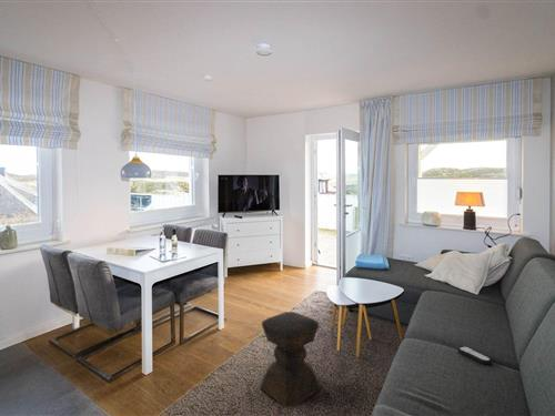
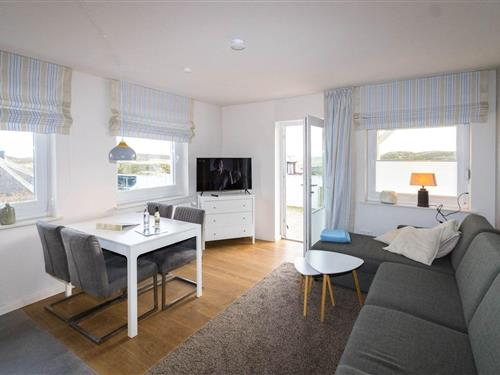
- remote control (474, 354)
- stool (290, 353)
